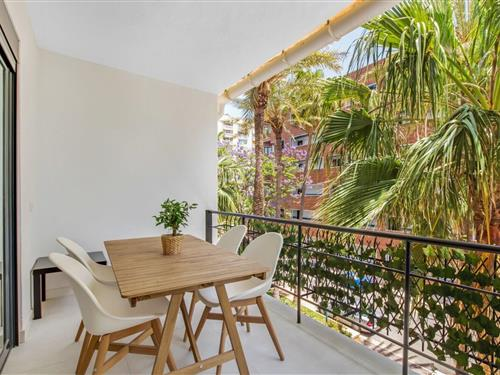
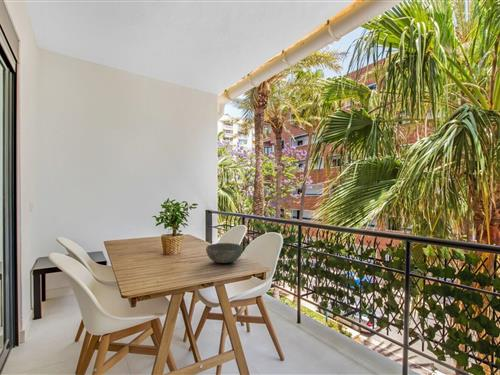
+ bowl (224, 253)
